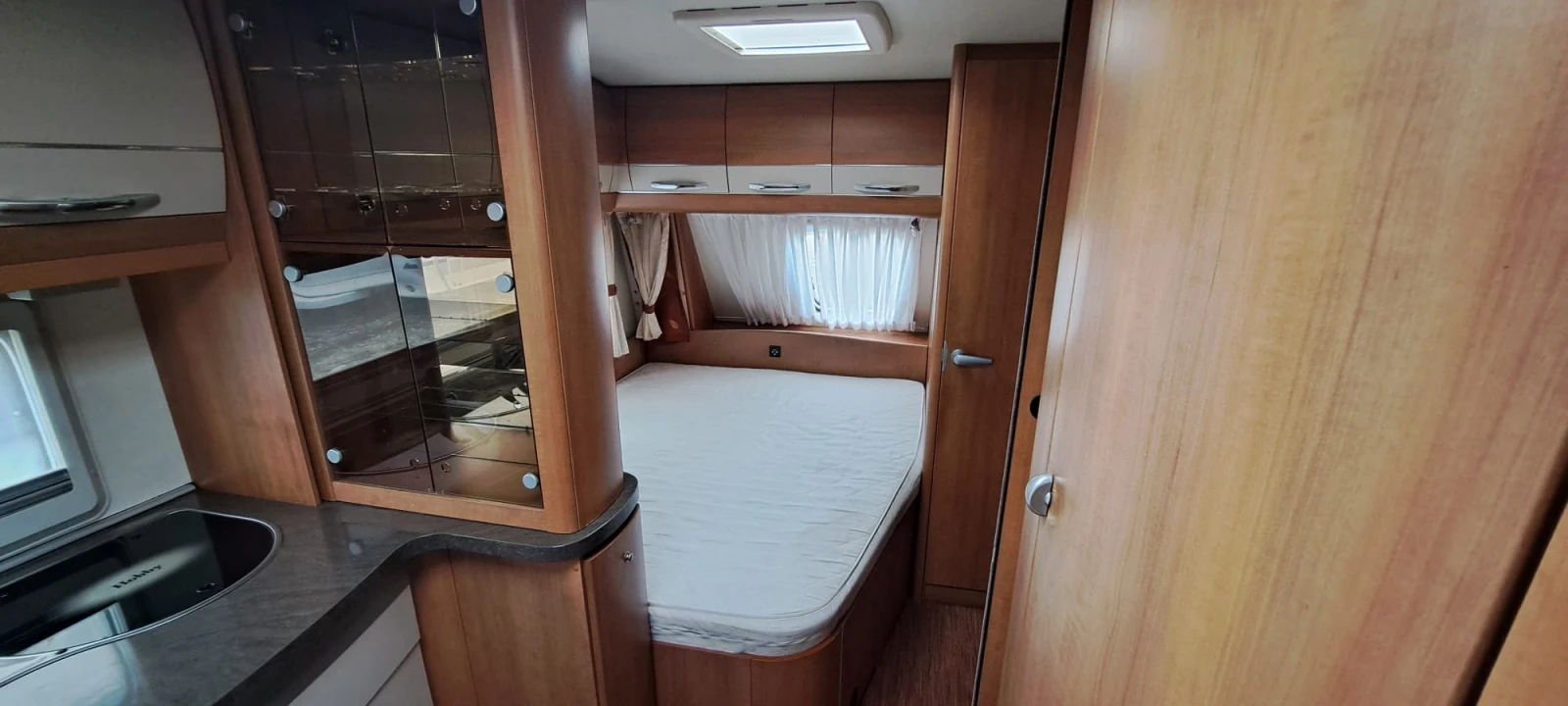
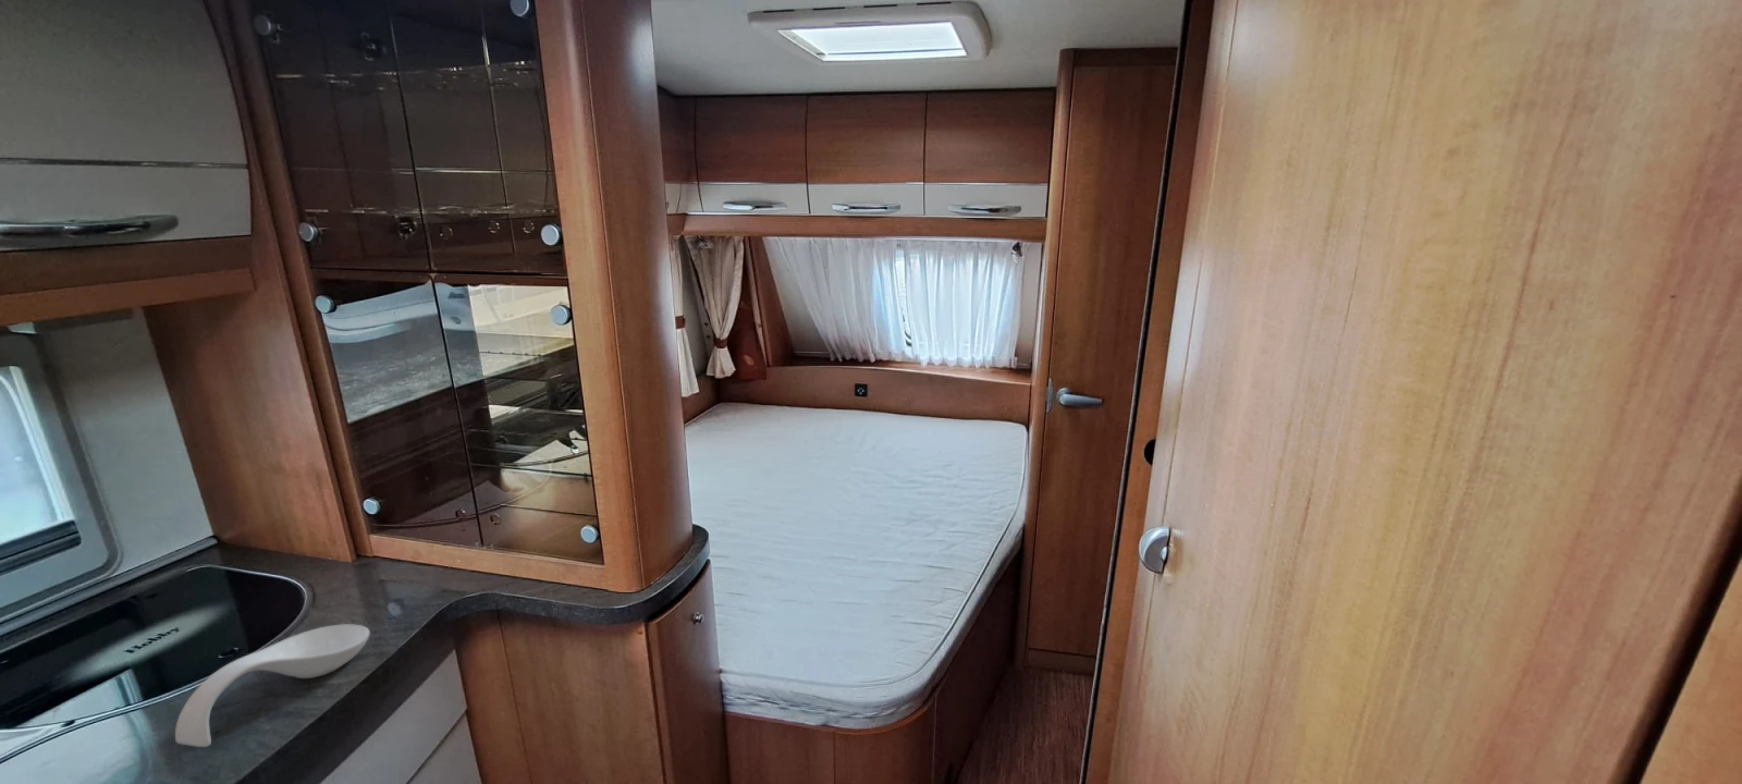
+ spoon rest (281, 666)
